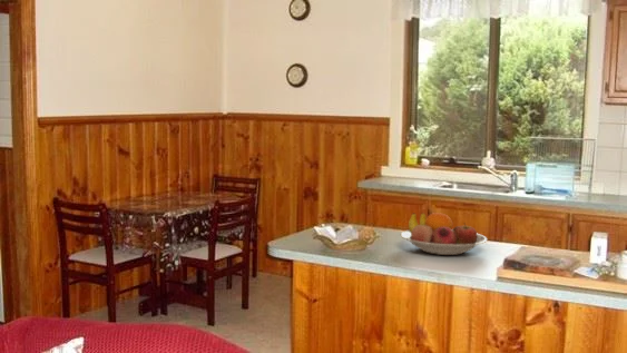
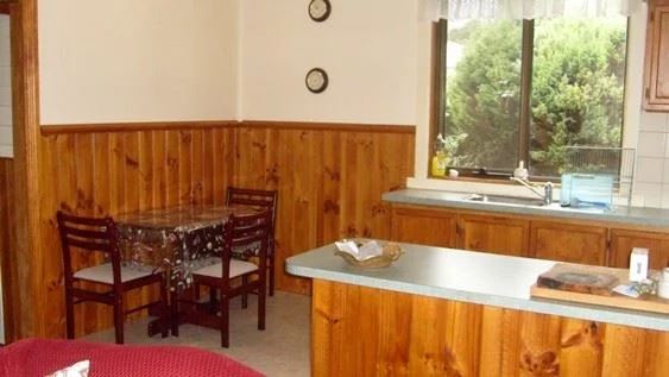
- fruit bowl (443, 233)
